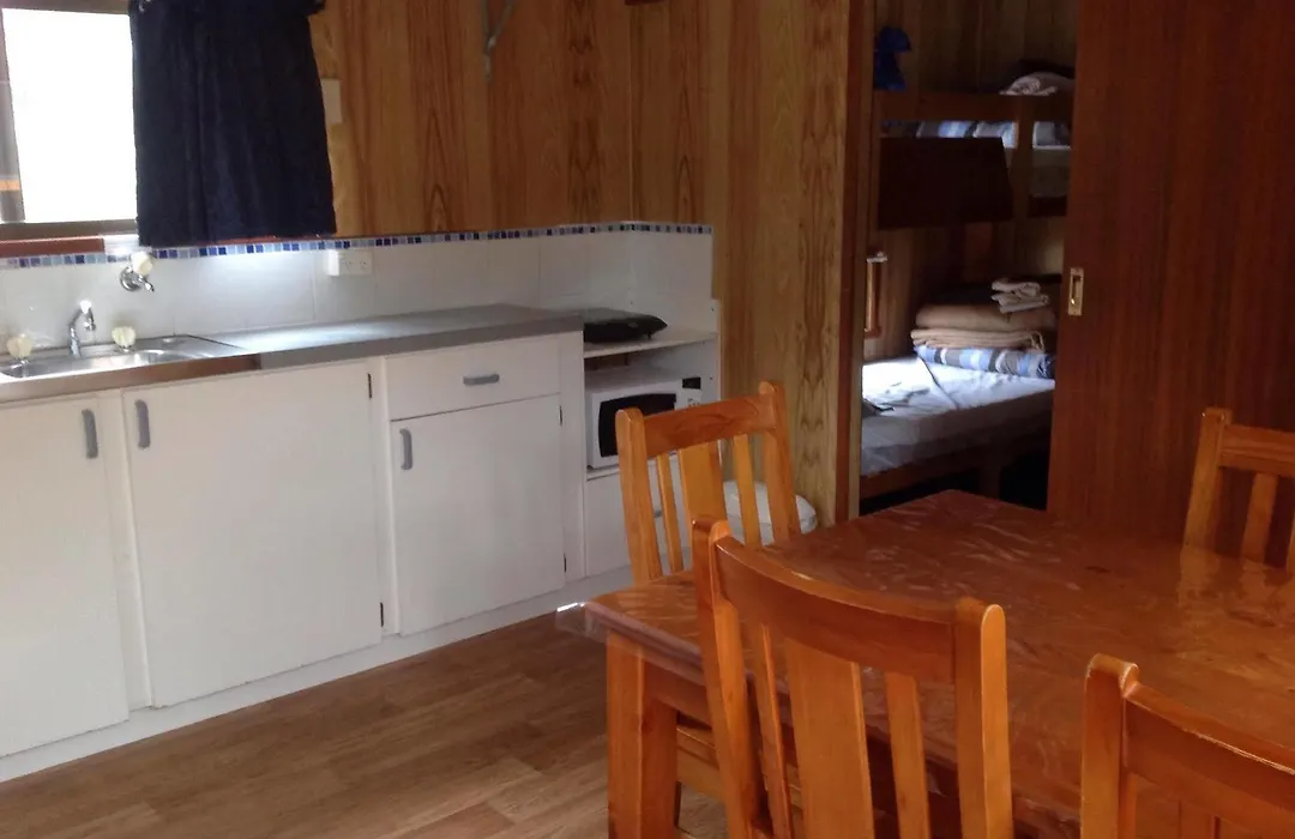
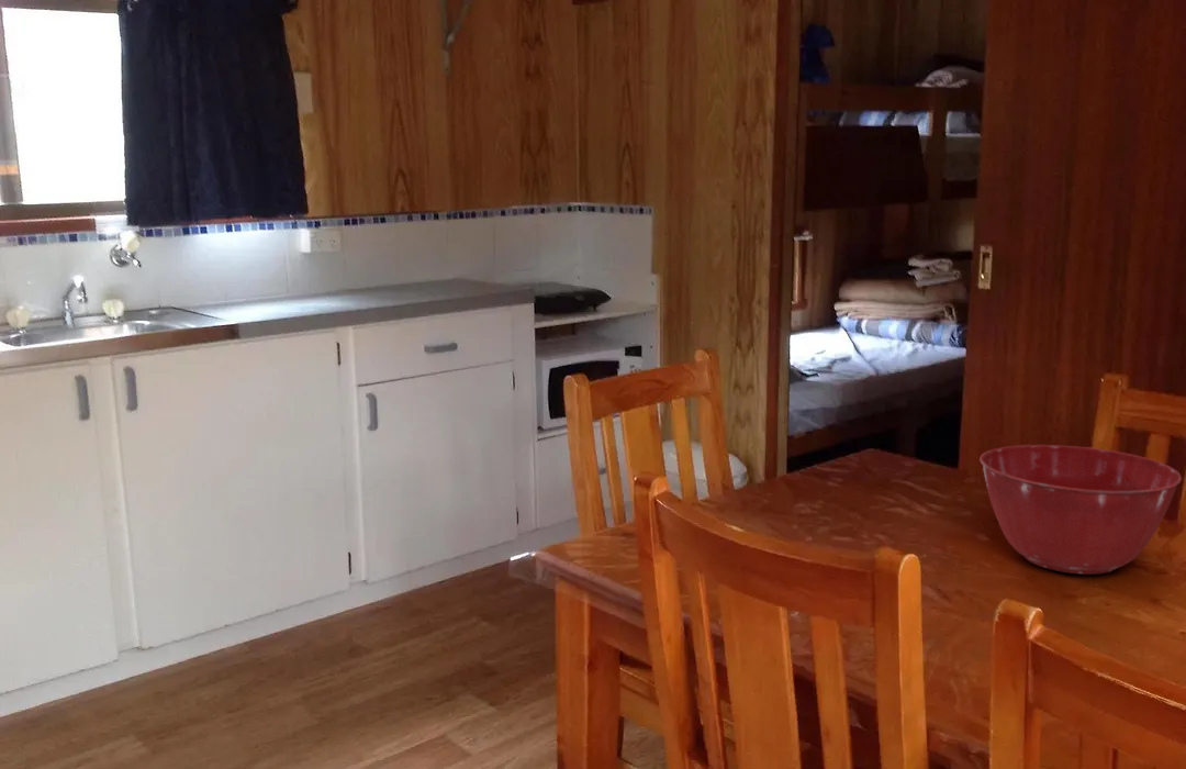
+ mixing bowl (1074, 512)
